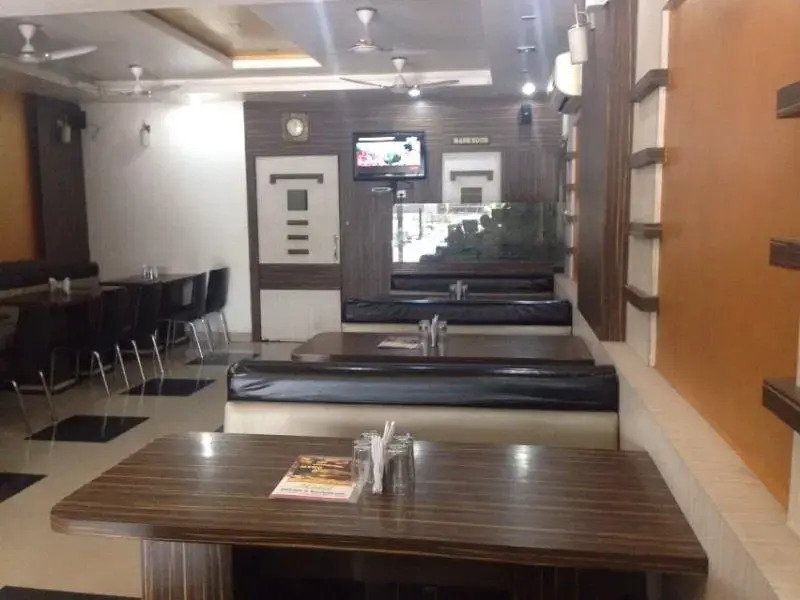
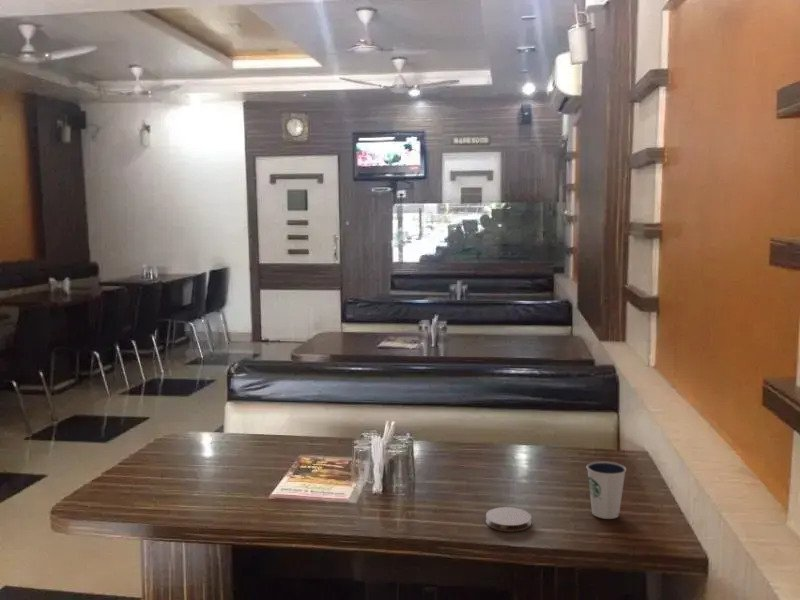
+ dixie cup (605, 490)
+ coaster (508, 518)
